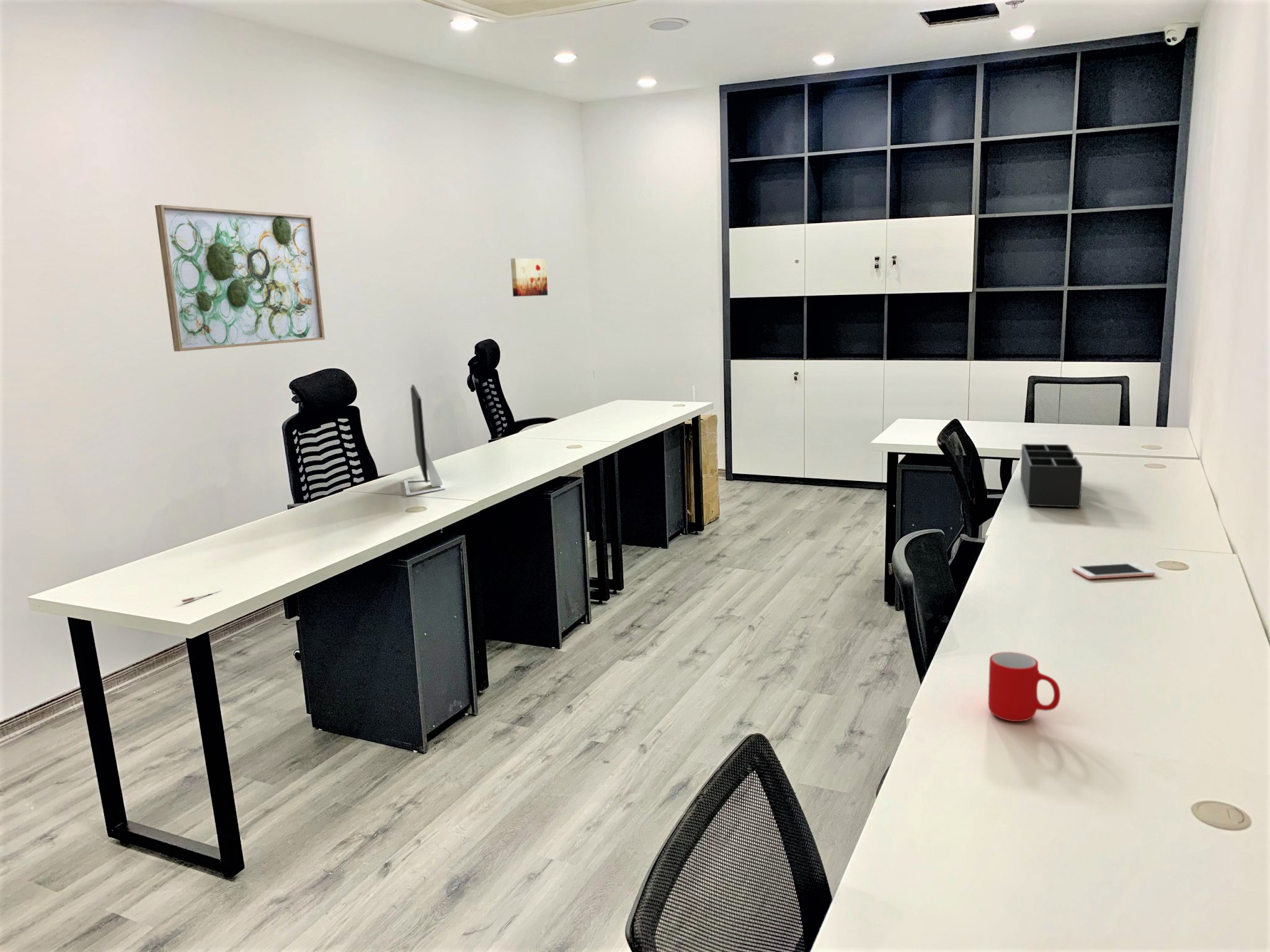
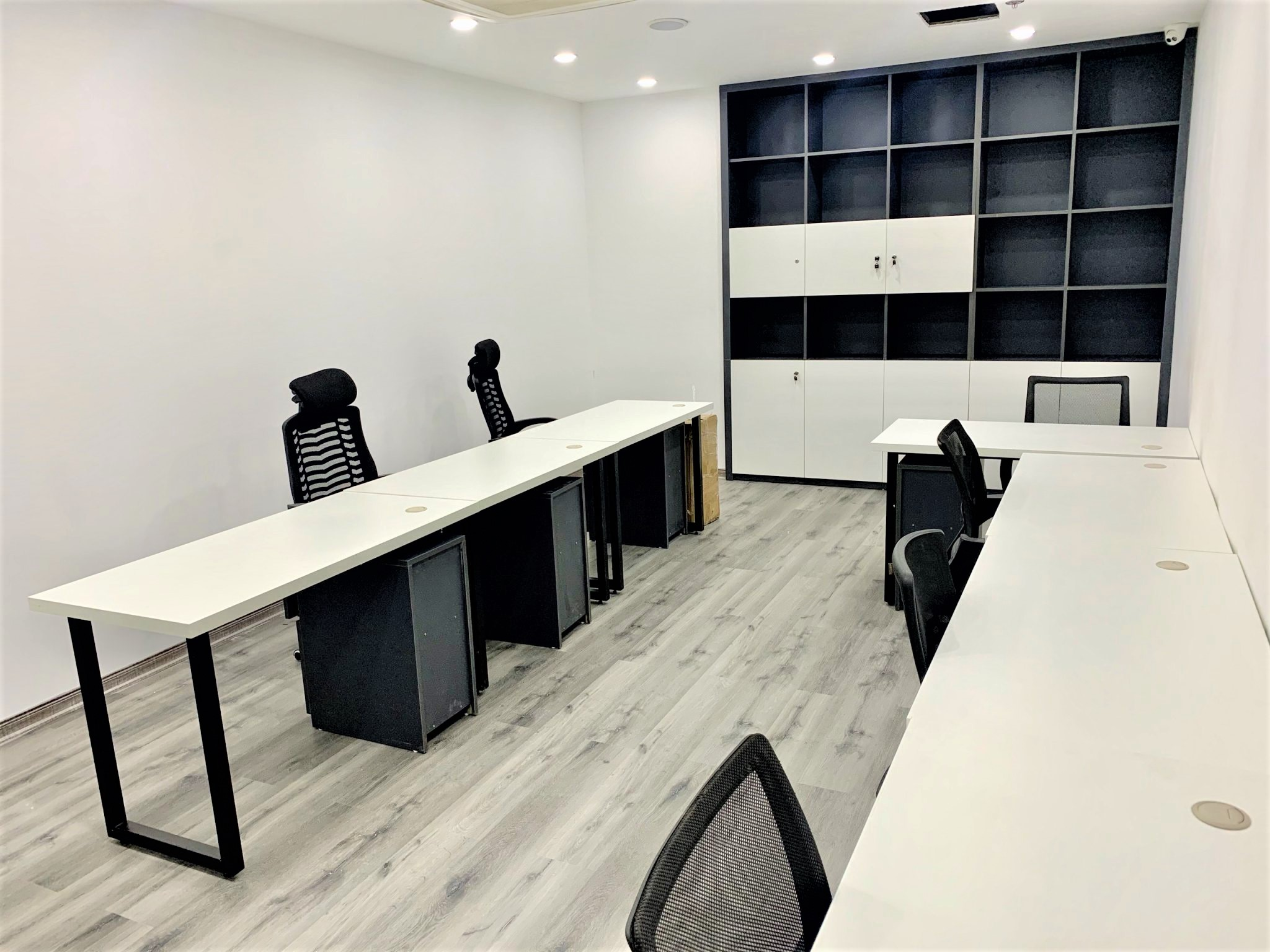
- cup (1024, 690)
- pen (207, 594)
- wall art (249, 278)
- wall art (530, 277)
- monitor (420, 439)
- desk organizer (1049, 474)
- cell phone (1112, 571)
